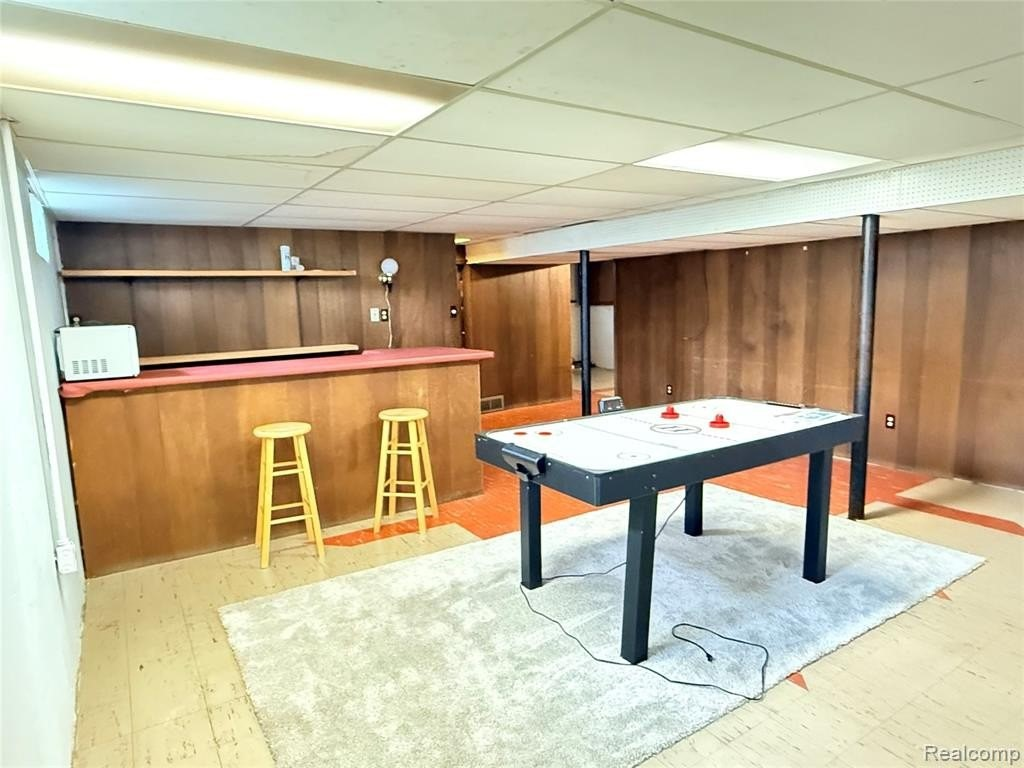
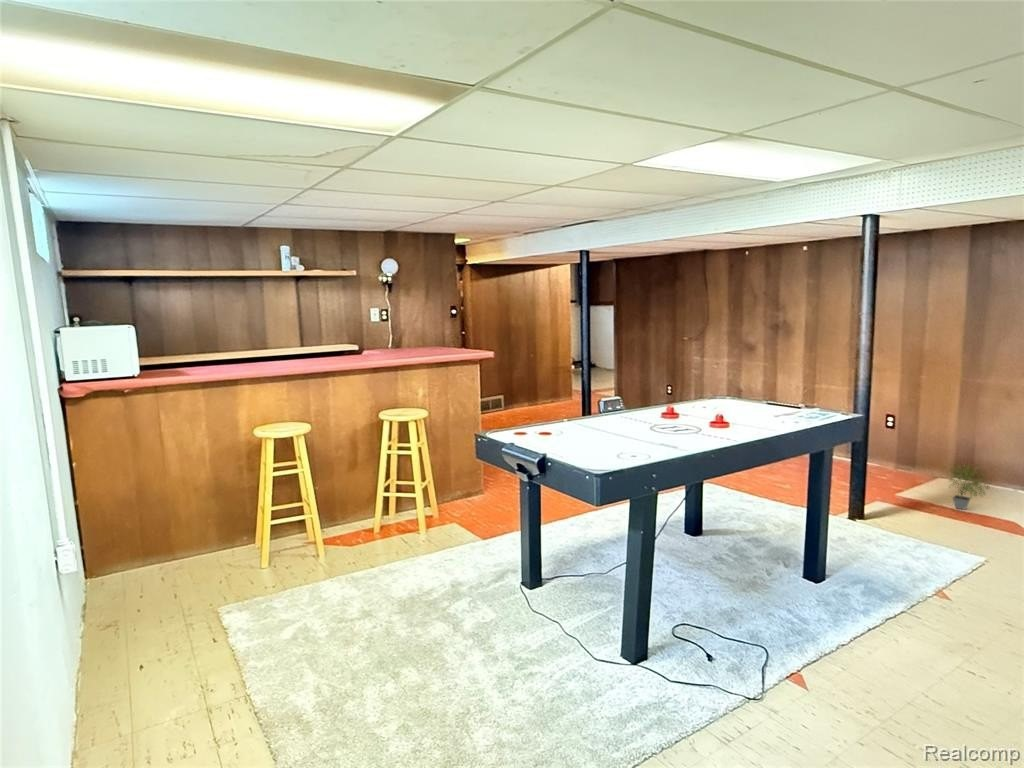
+ potted plant (966, 484)
